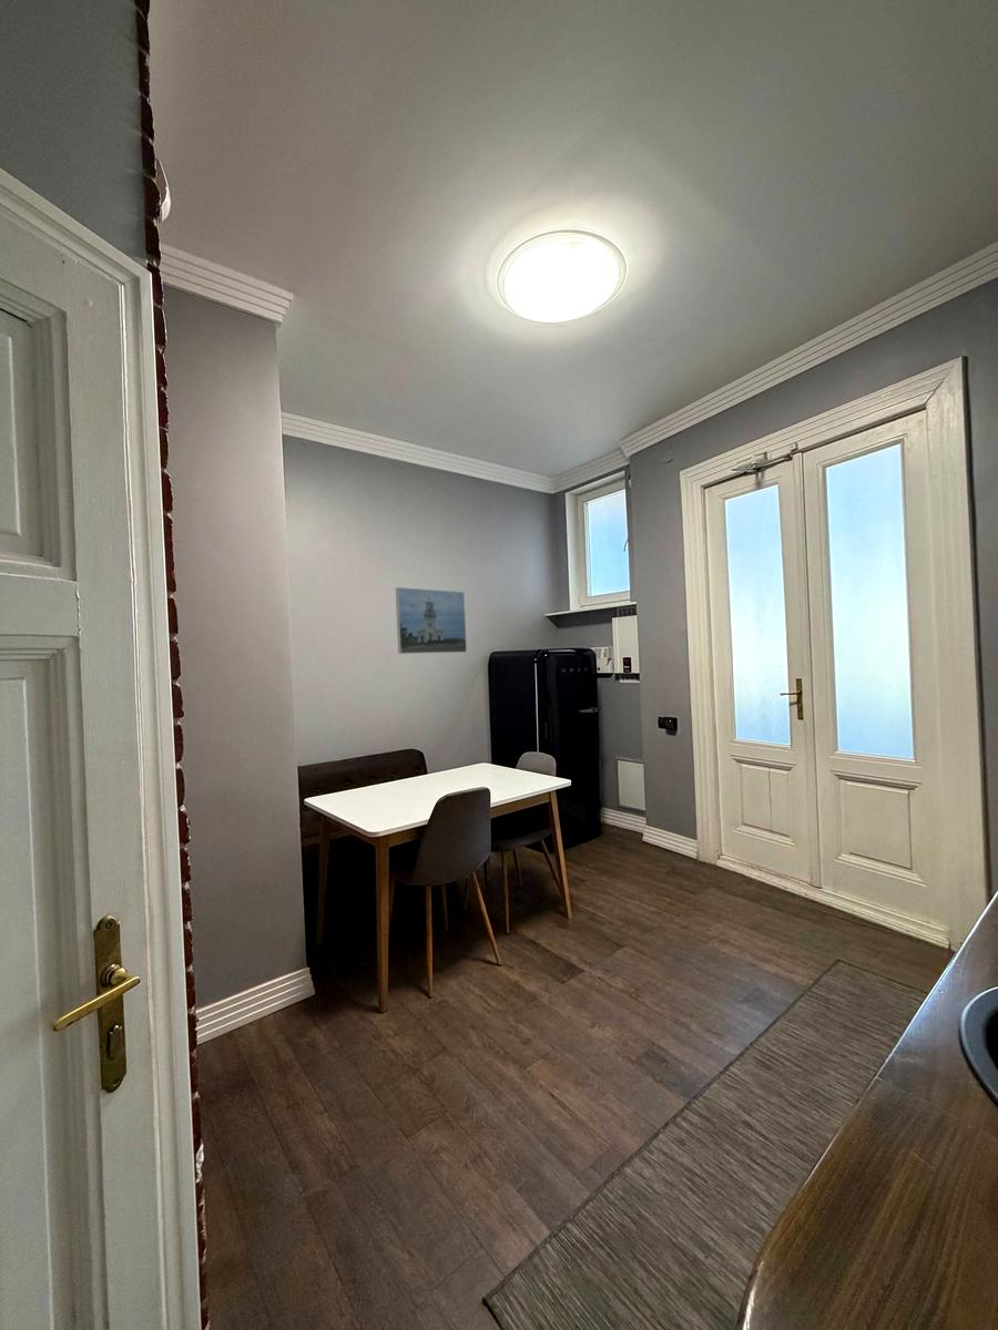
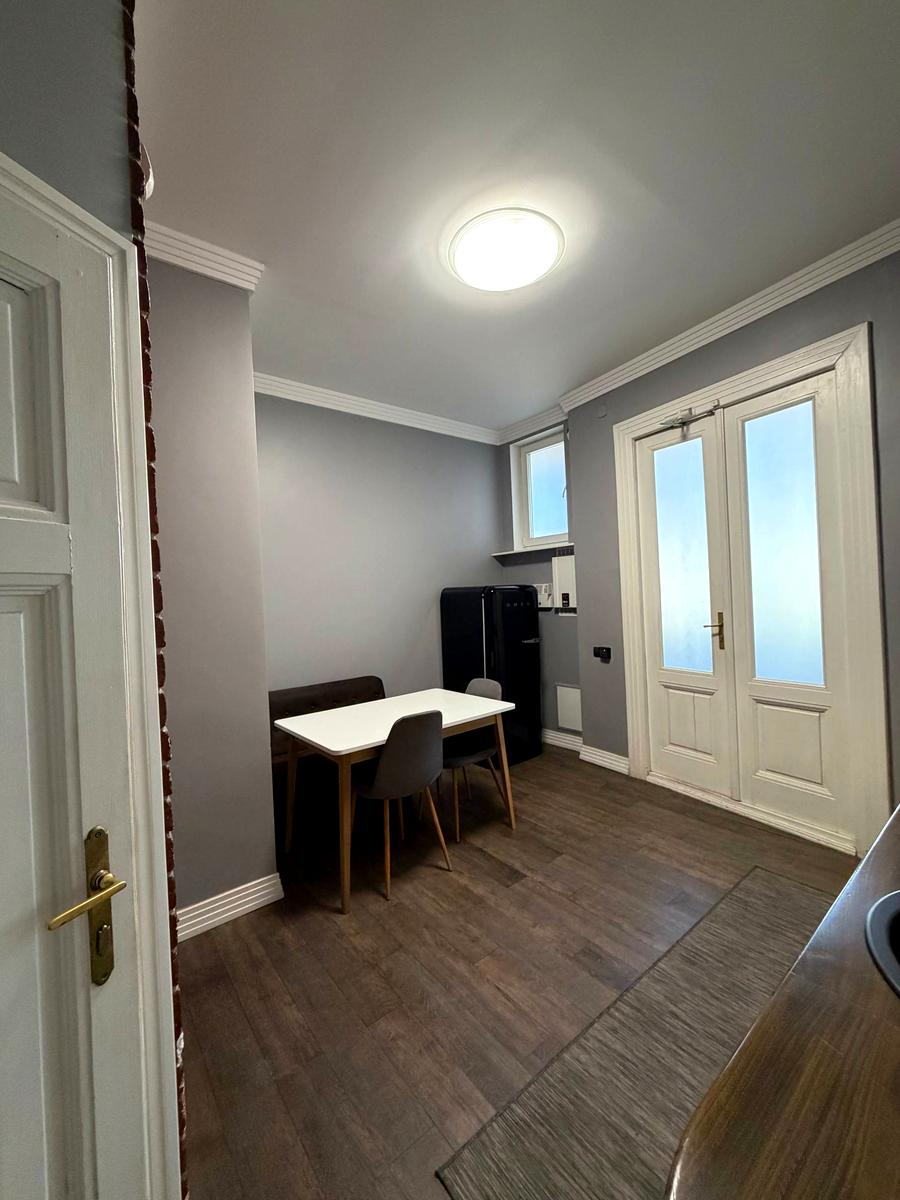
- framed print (432, 621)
